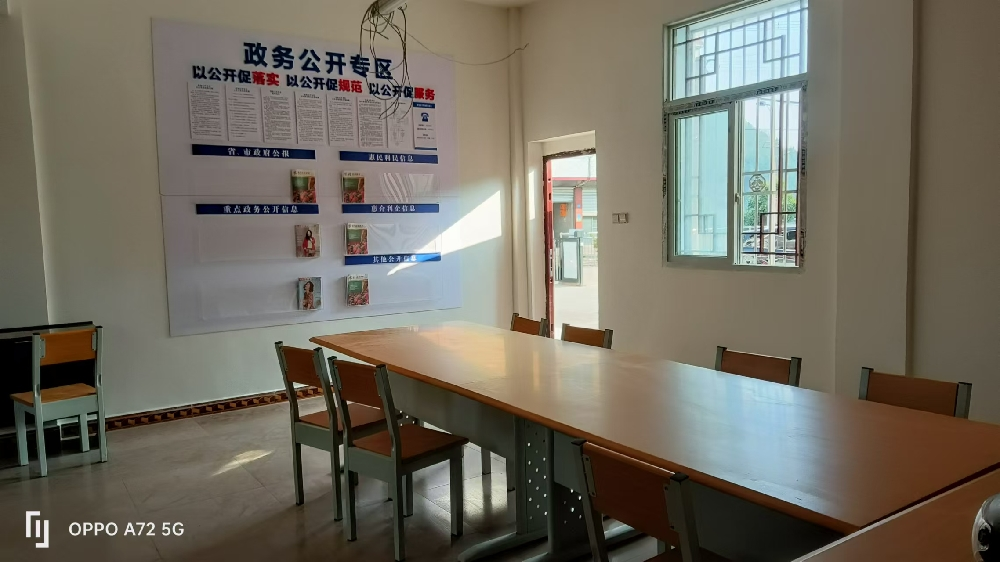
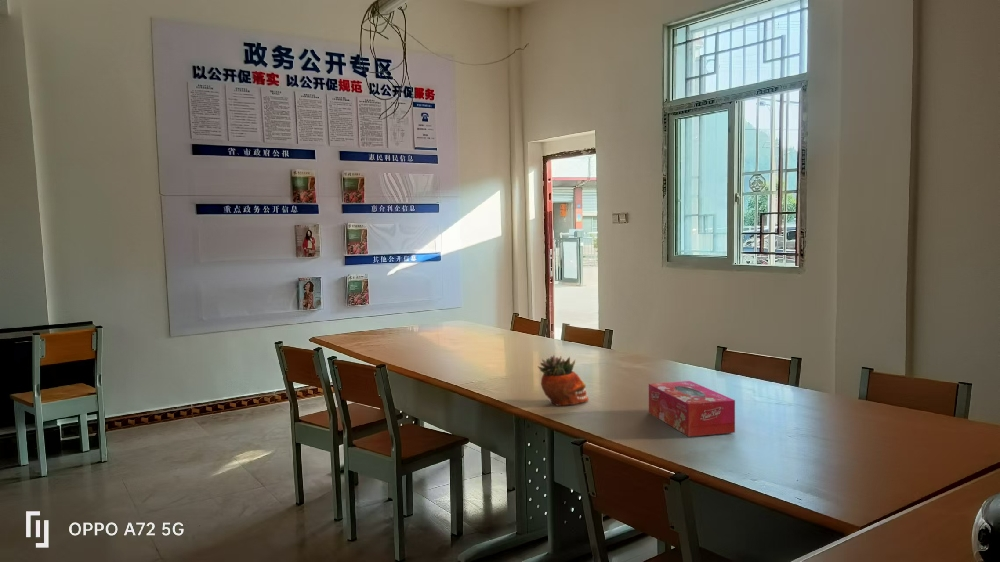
+ succulent planter (564, 378)
+ tissue box (689, 406)
